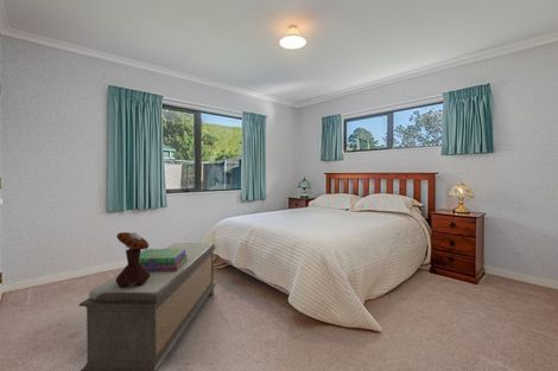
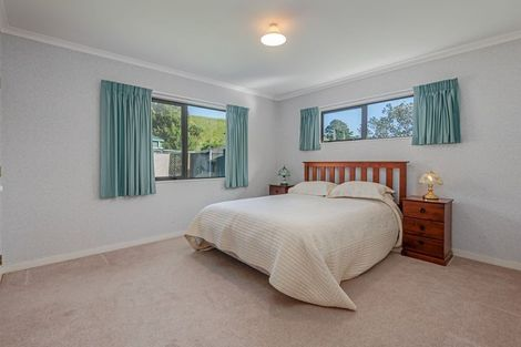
- mushroom (133, 257)
- bench (167, 294)
- stack of books (159, 258)
